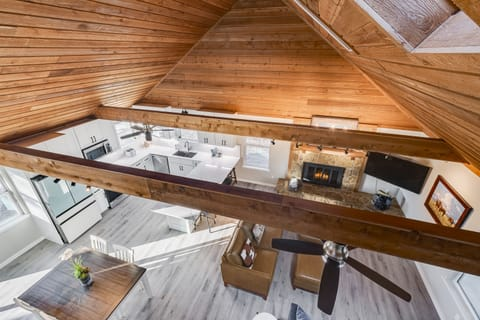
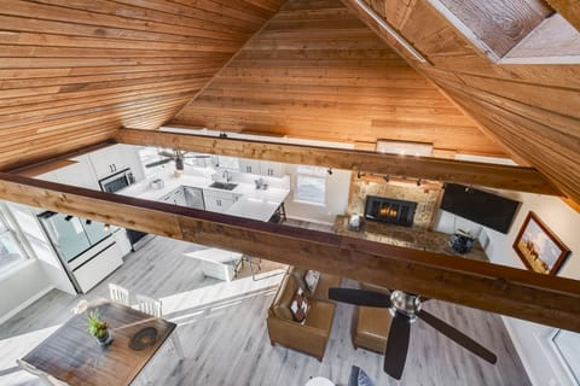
+ decorative bowl (145, 339)
